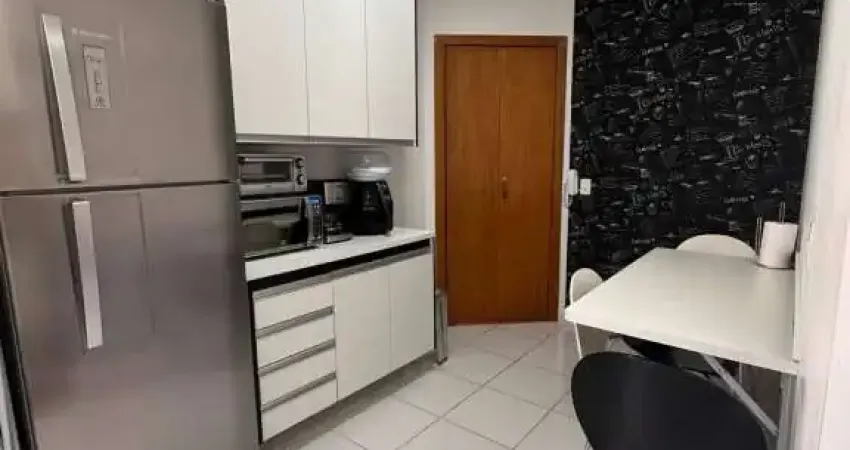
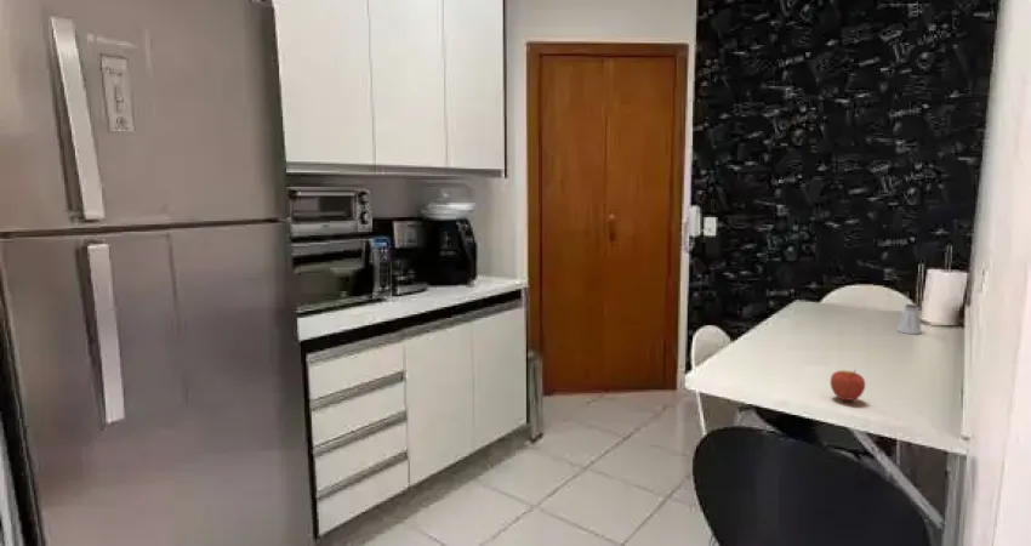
+ saltshaker (910, 318)
+ apple (847, 383)
